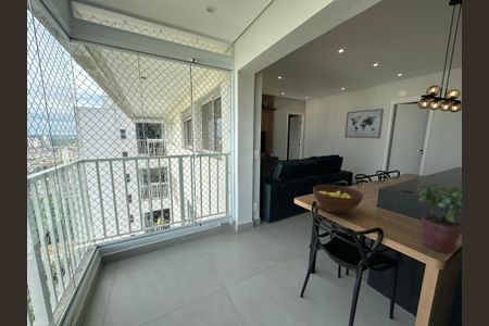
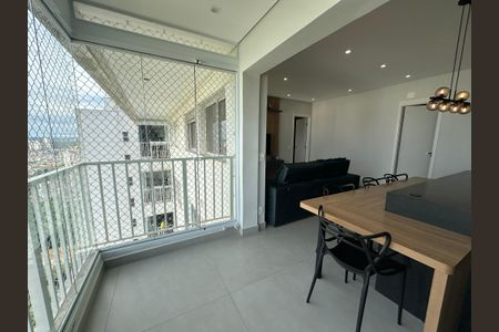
- wall art (362, 124)
- fruit bowl (336, 200)
- potted plant (441, 214)
